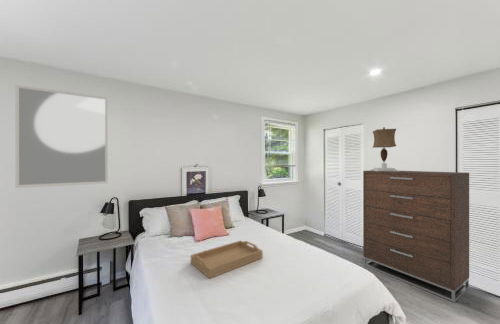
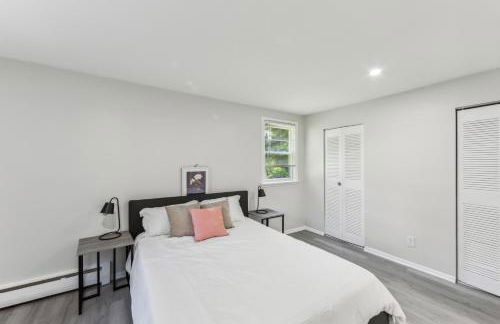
- dresser (410, 223)
- home mirror (65, 138)
- table lamp (383, 149)
- serving tray (227, 255)
